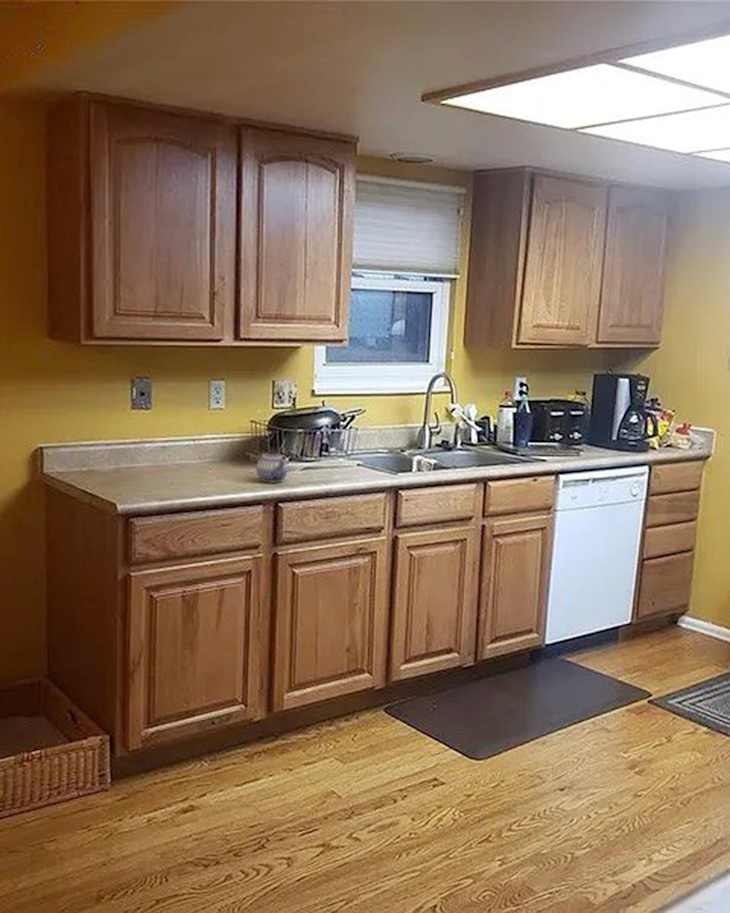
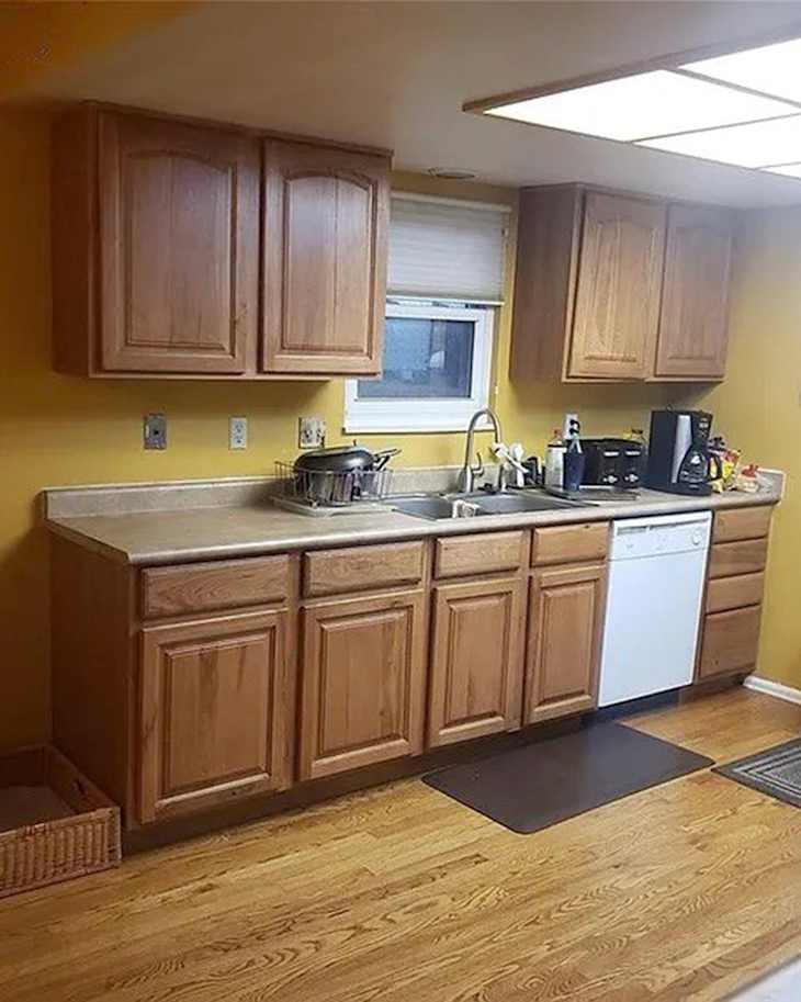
- teapot (272, 465)
